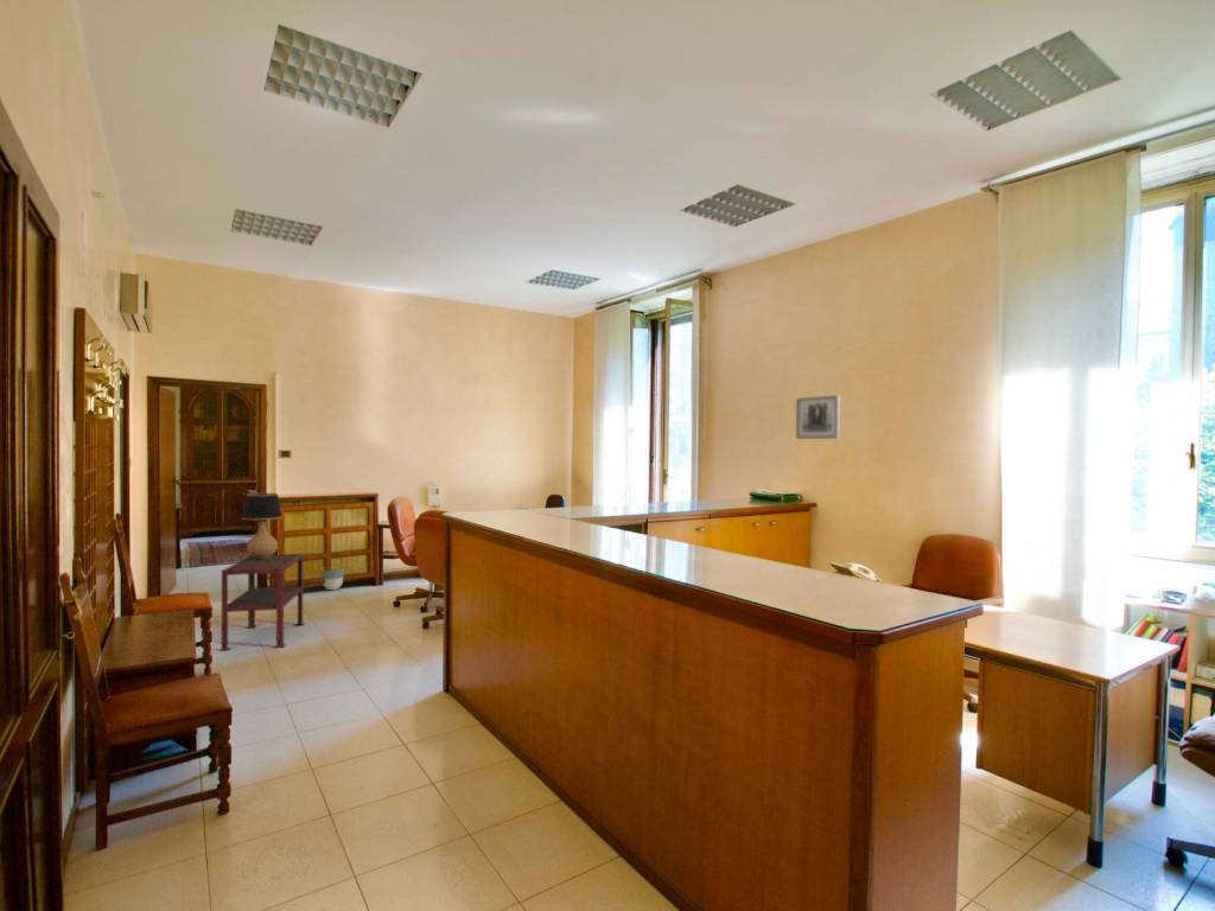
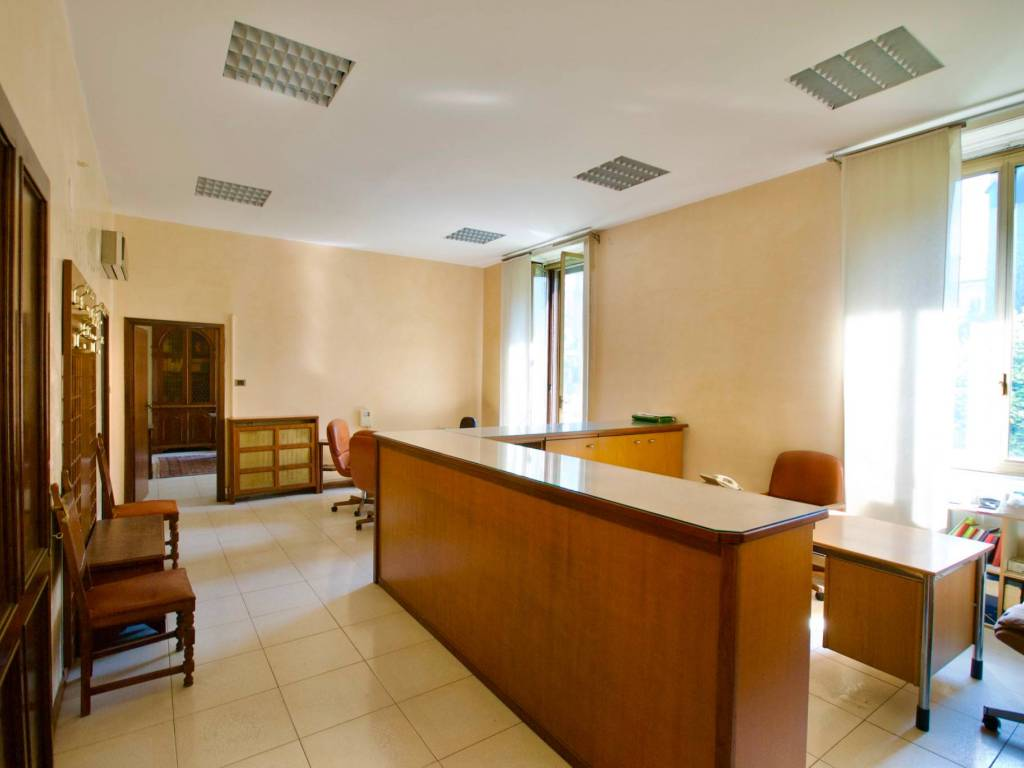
- side table (265, 598)
- table lamp (266, 524)
- planter (332, 578)
- wall art (816, 418)
